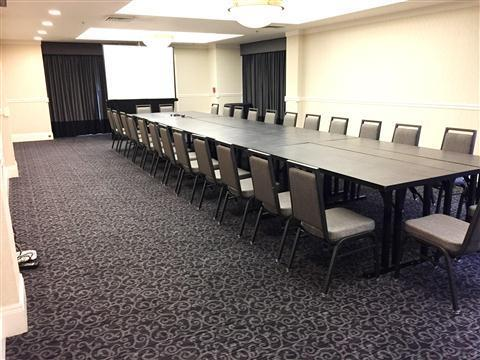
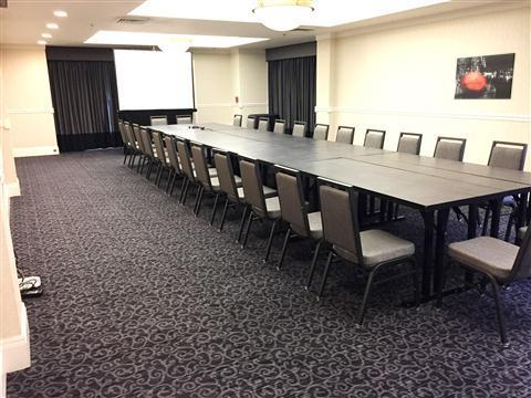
+ wall art (482, 77)
